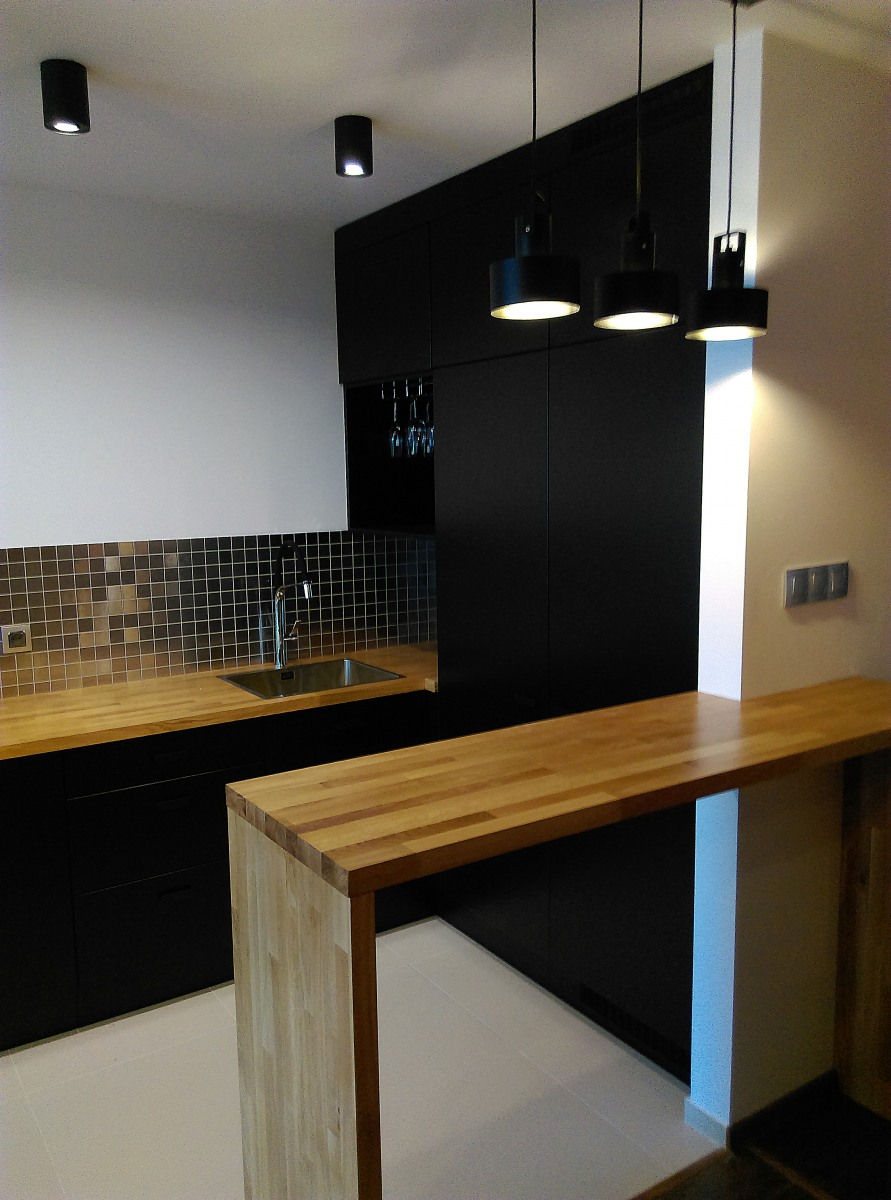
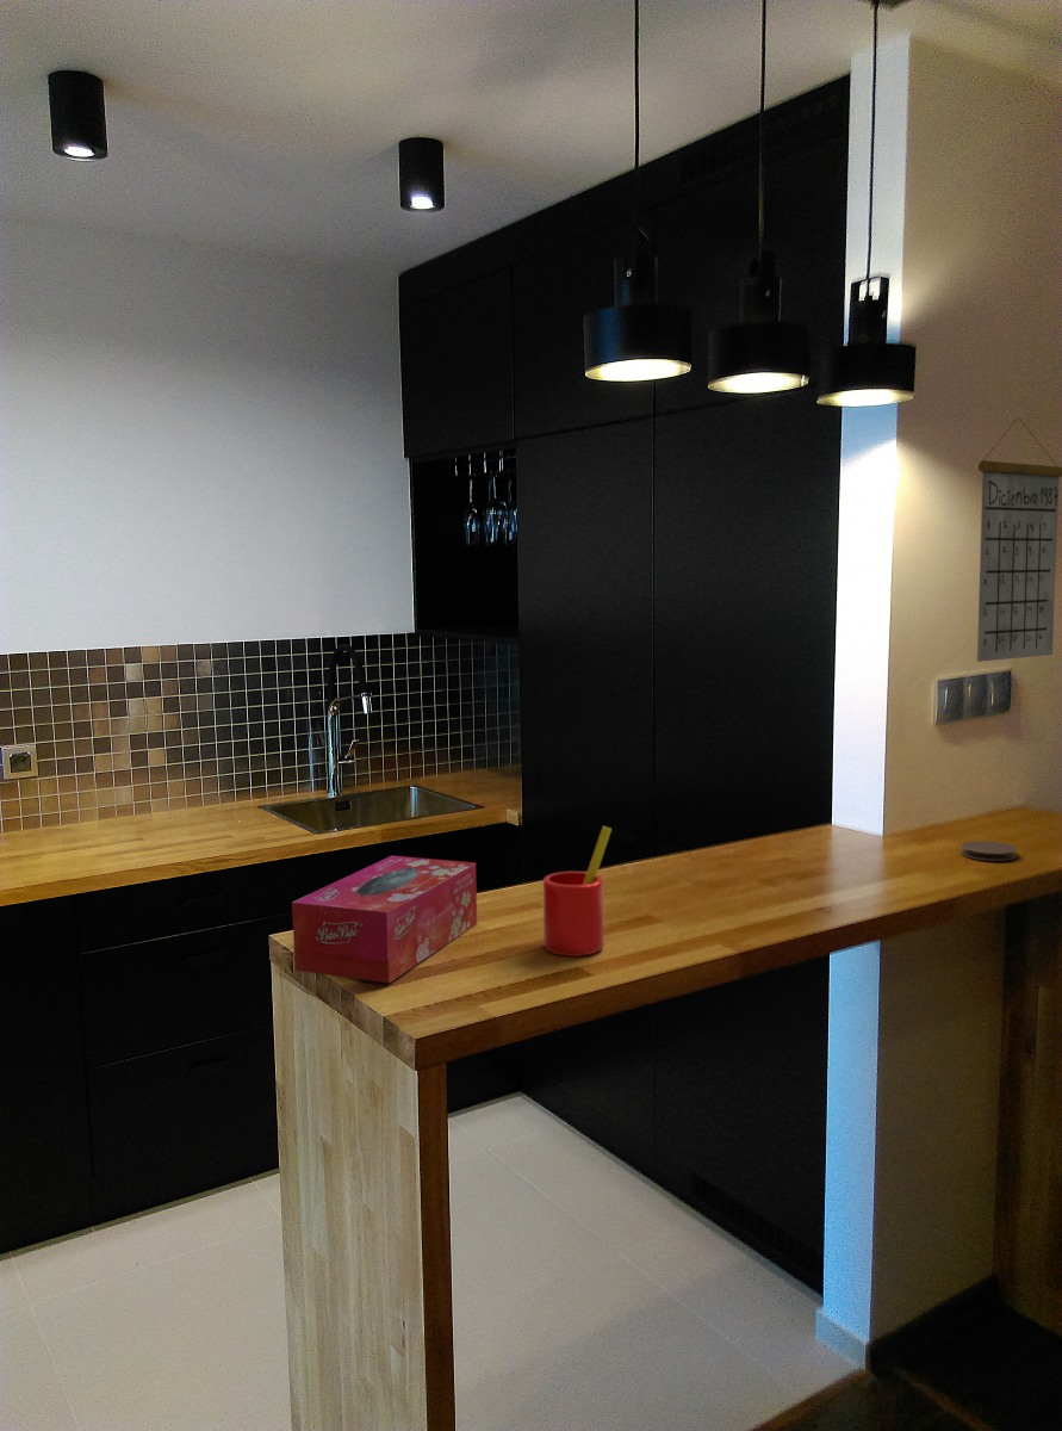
+ calendar (1019, 538)
+ tissue box (390, 913)
+ straw (578, 887)
+ coaster (988, 850)
